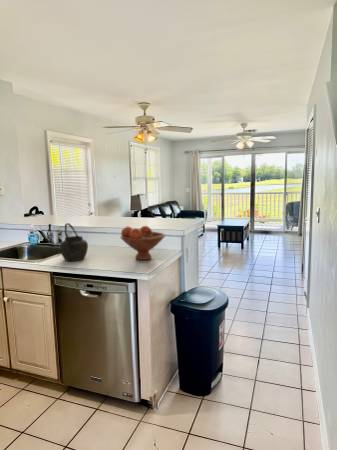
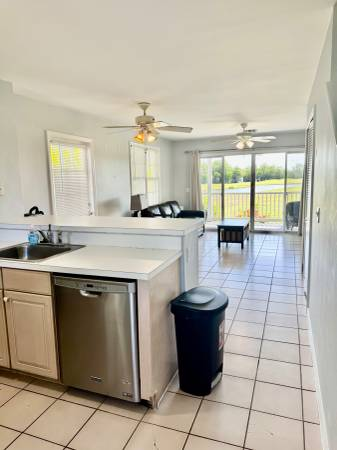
- fruit bowl (142, 242)
- kettle (71, 241)
